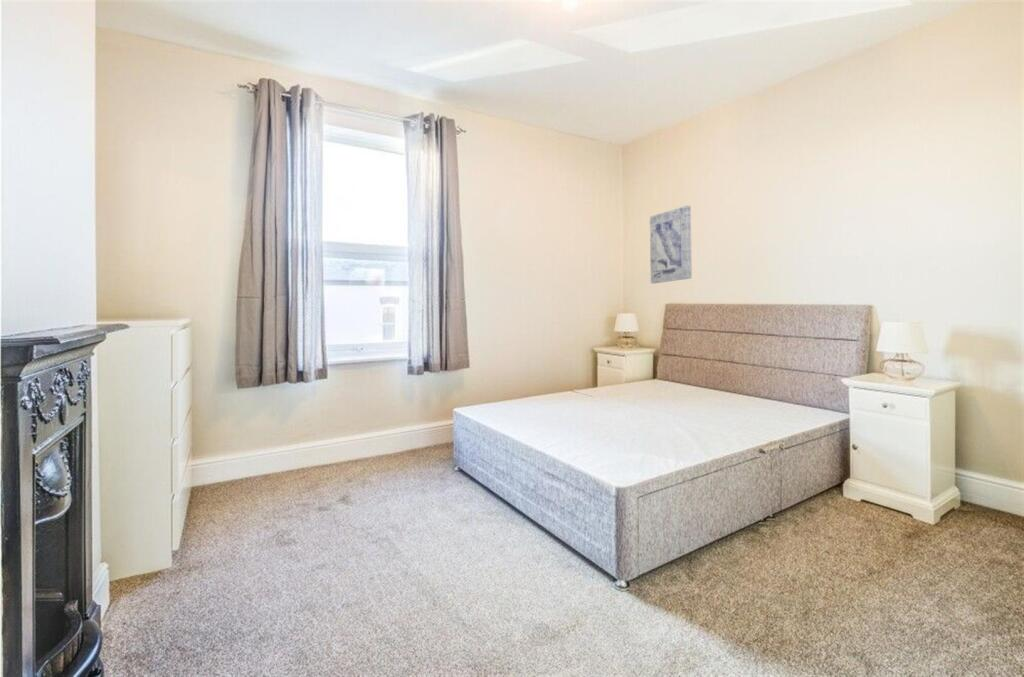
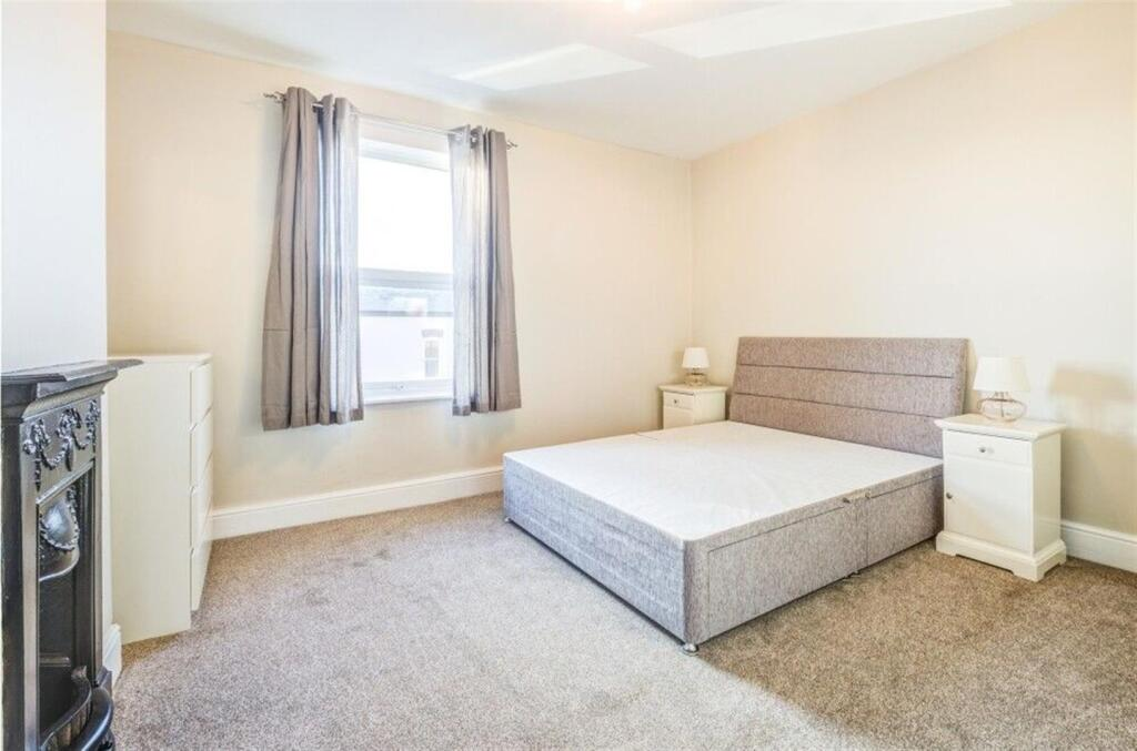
- wall art (669, 246)
